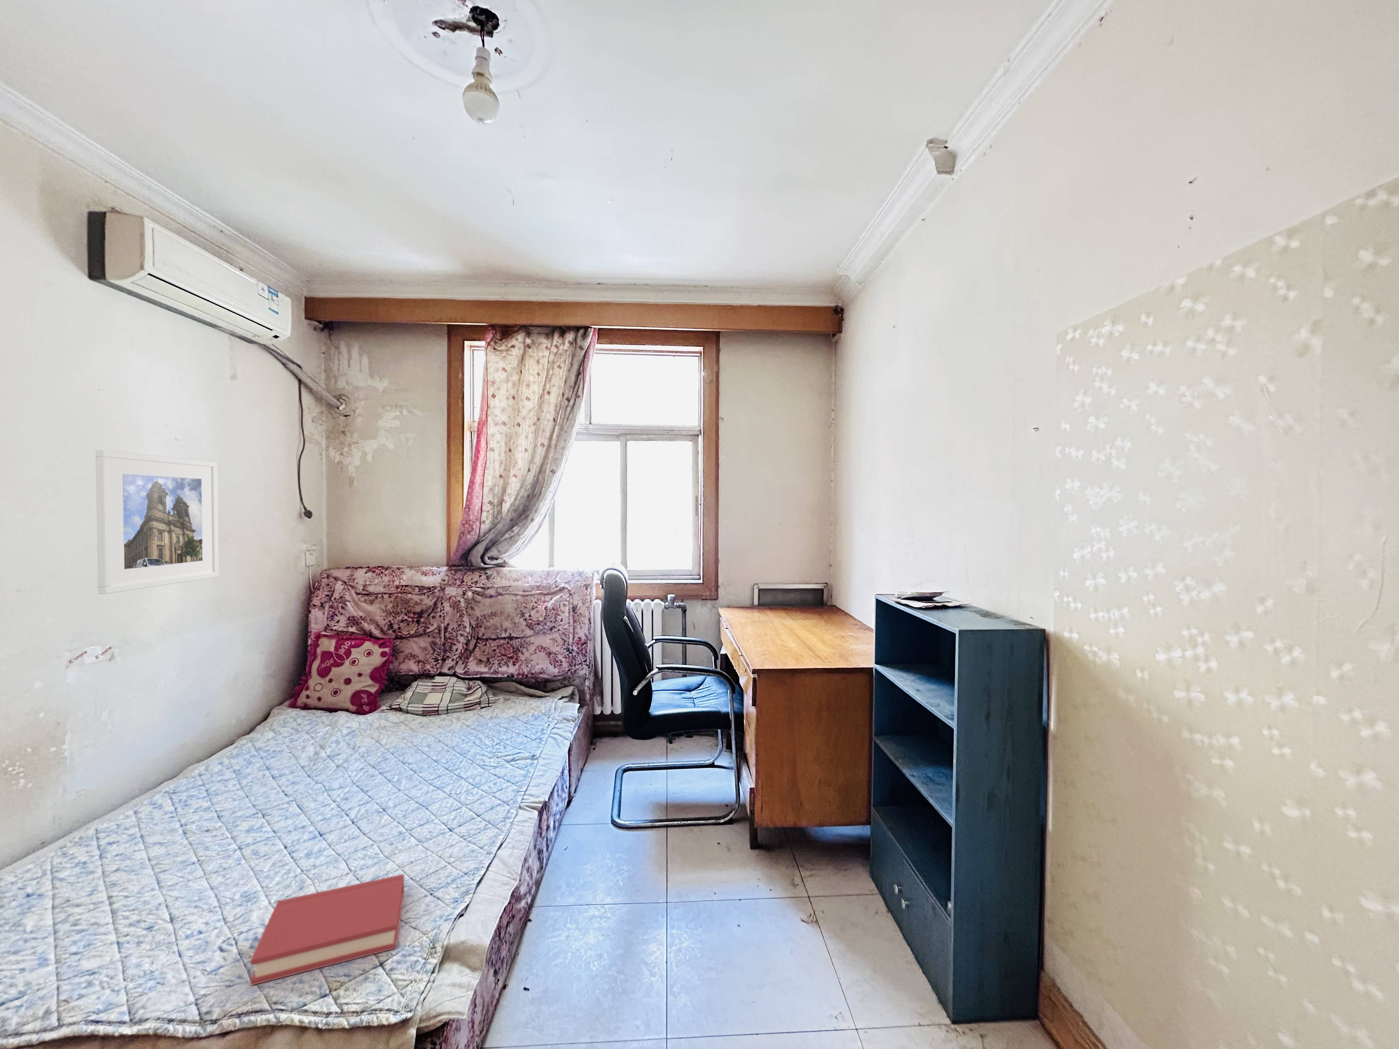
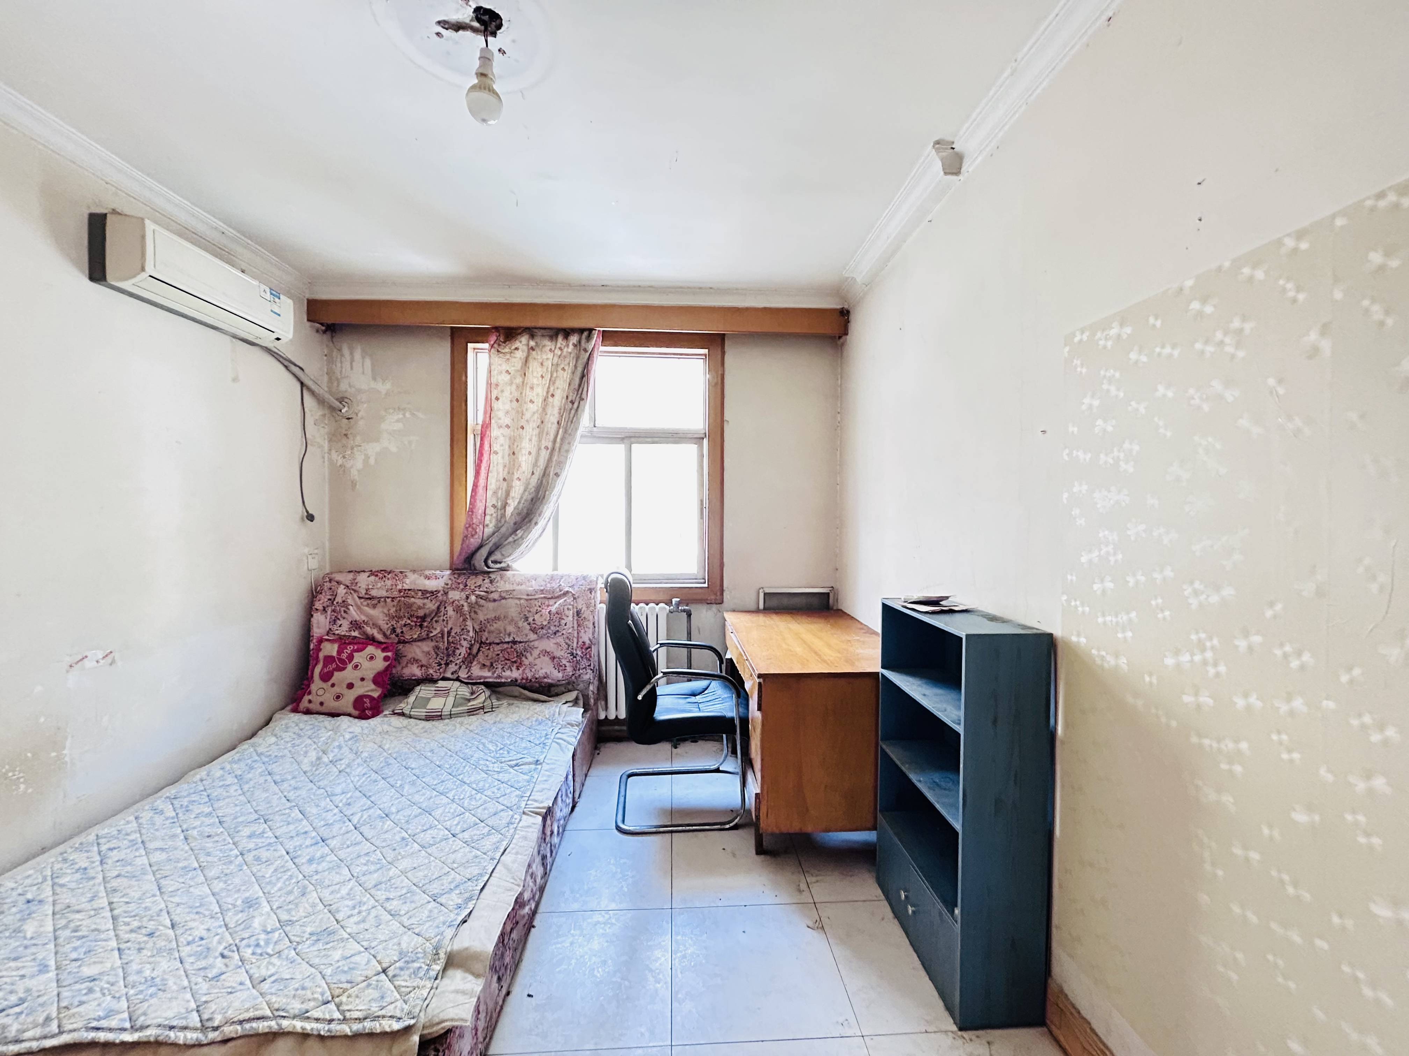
- hardback book (336, 922)
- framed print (164, 521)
